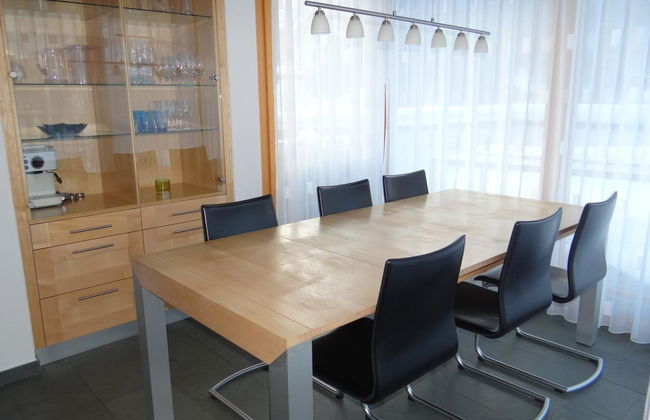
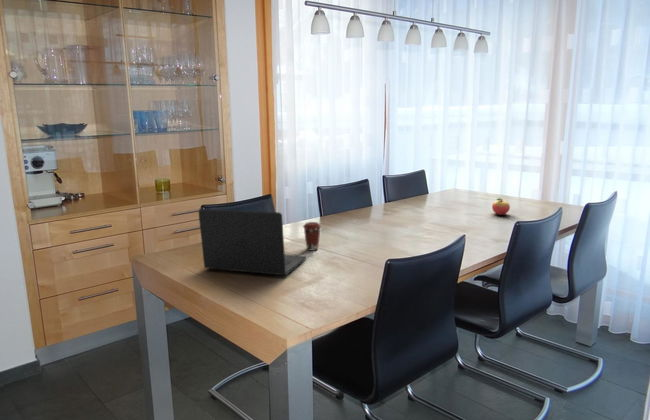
+ laptop (255, 235)
+ coffee cup (312, 236)
+ fruit (500, 205)
